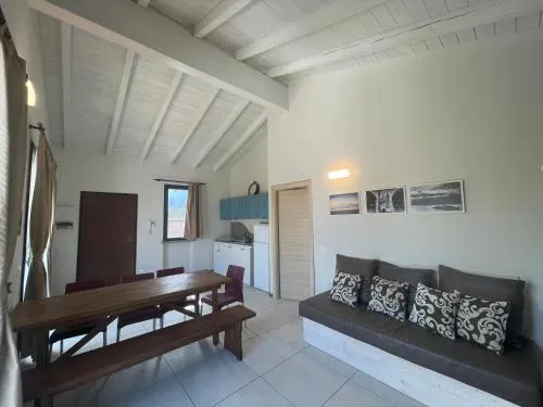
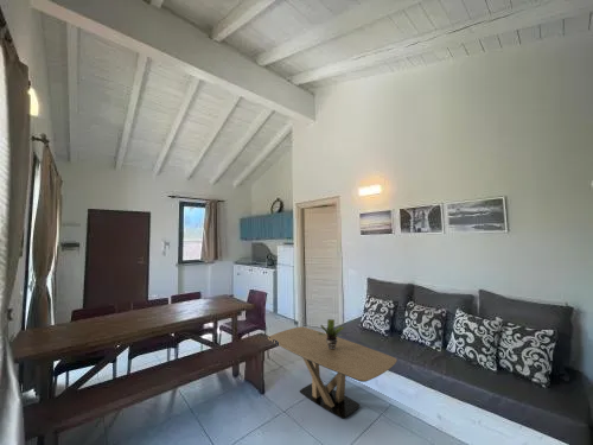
+ potted plant (330, 335)
+ coffee table (327, 368)
